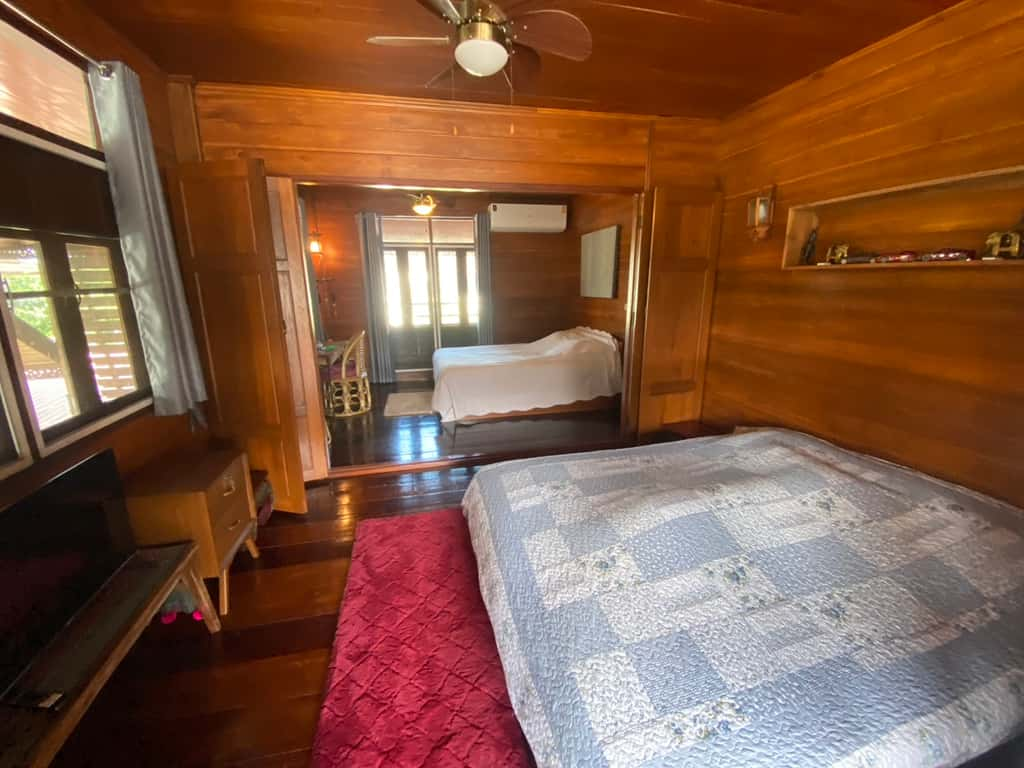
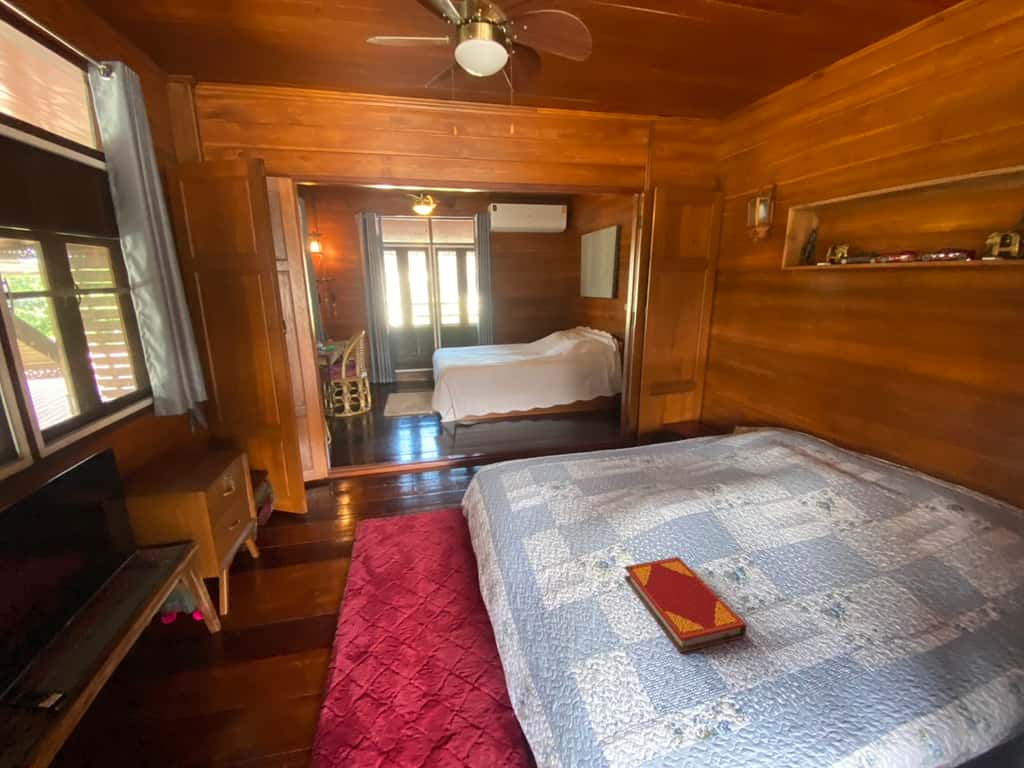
+ hardback book (679, 598)
